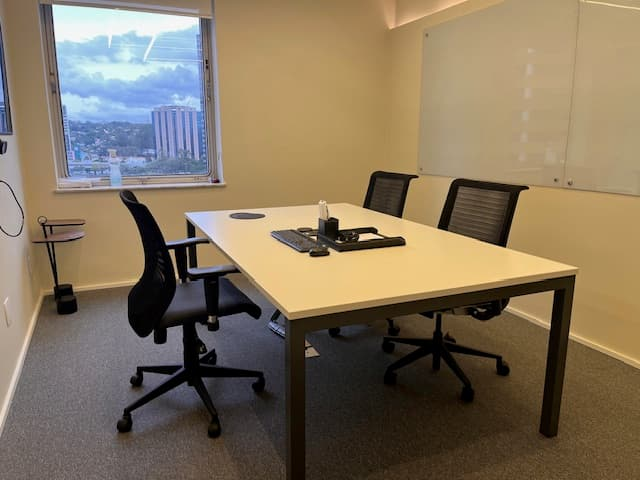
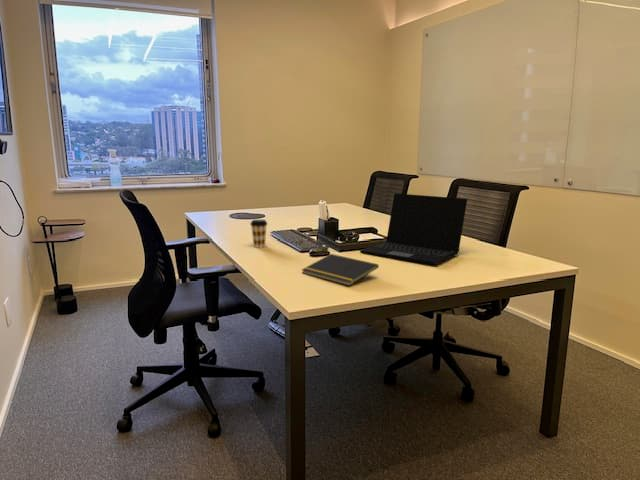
+ coffee cup (259, 233)
+ notepad (339, 268)
+ laptop (413, 225)
